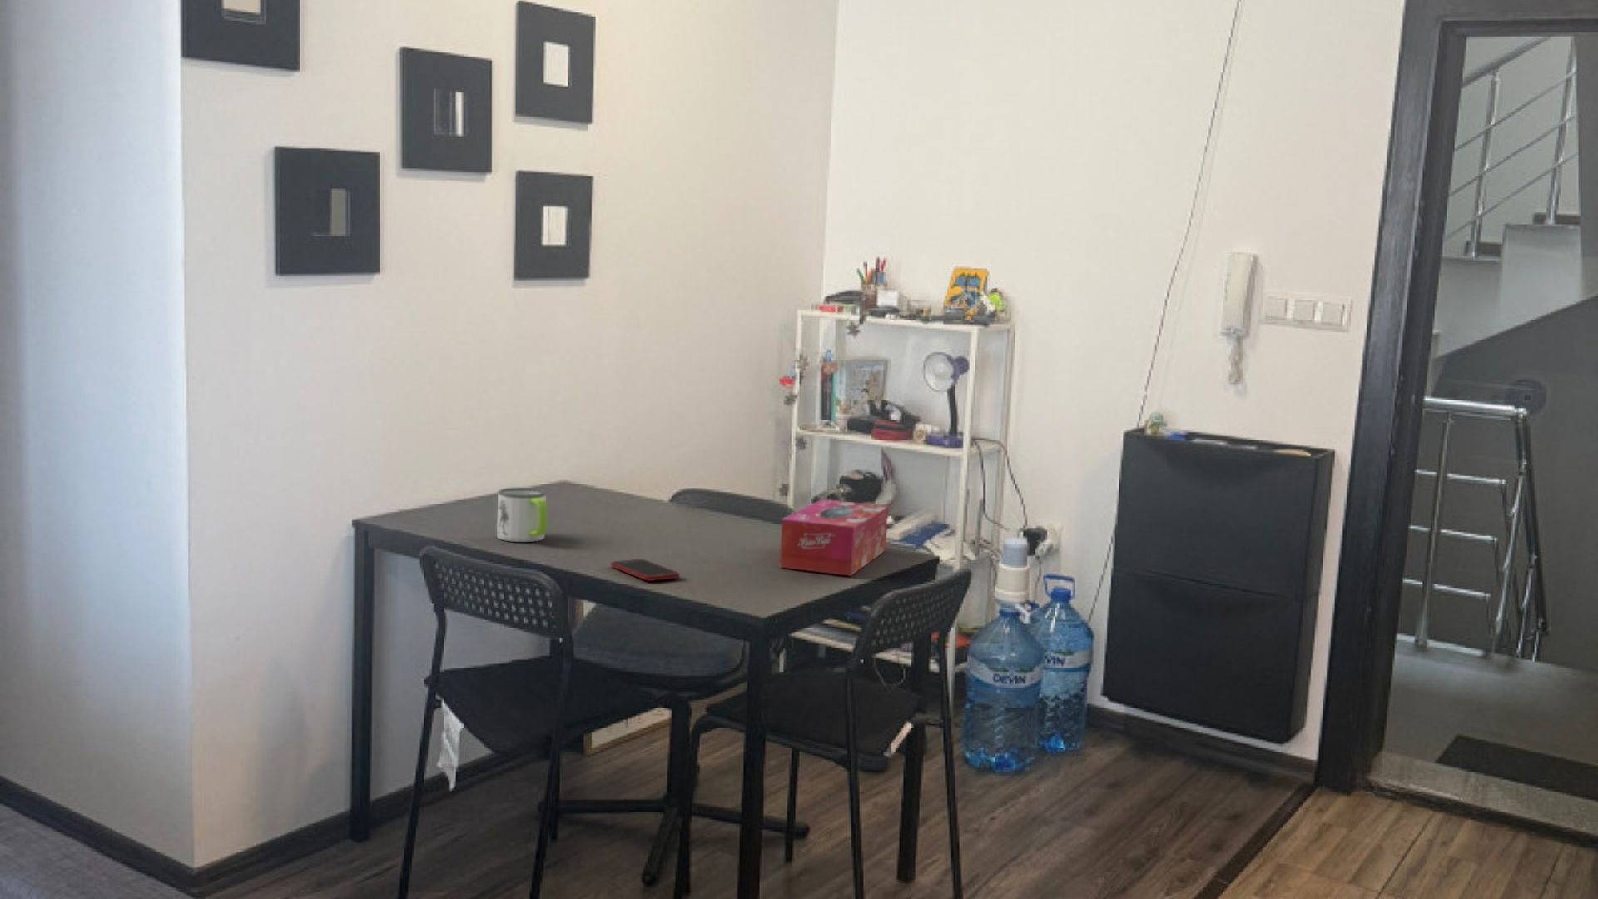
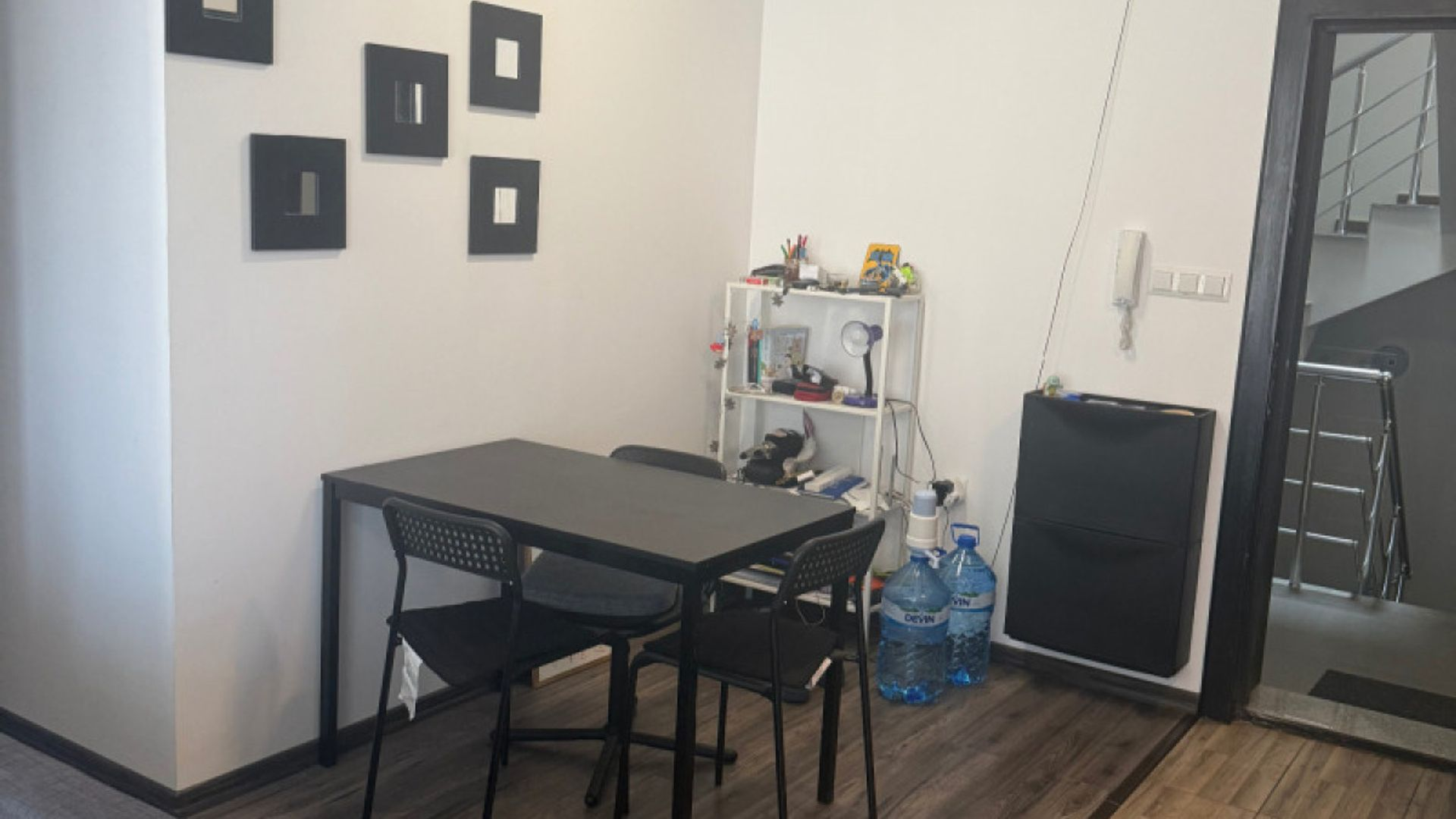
- mug (526, 515)
- tissue box (835, 536)
- cell phone (644, 570)
